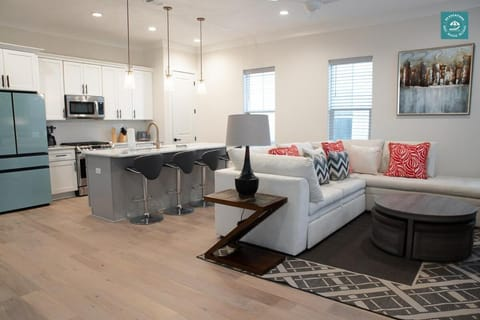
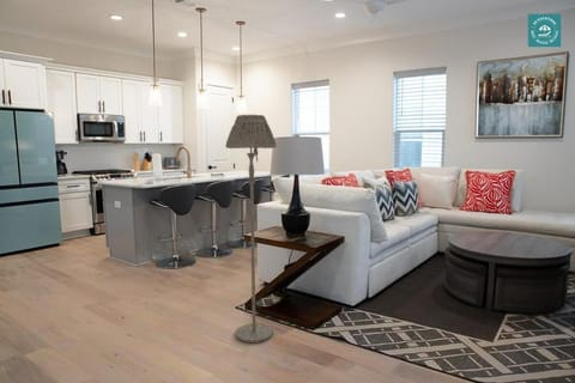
+ floor lamp (252, 227)
